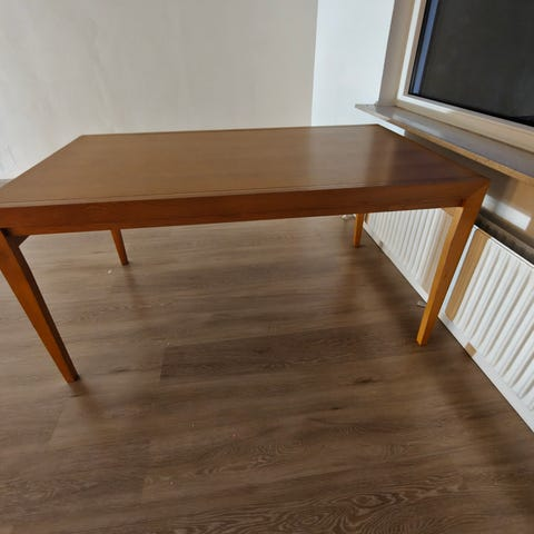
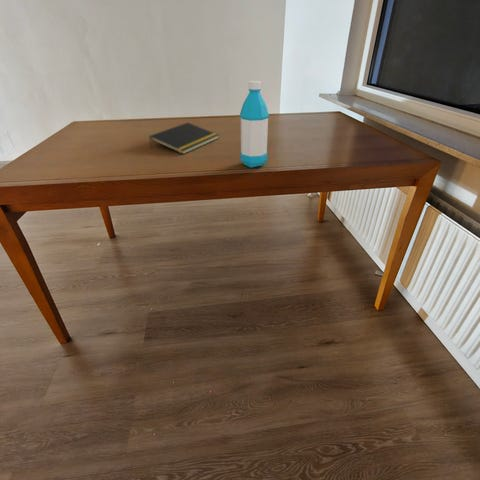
+ water bottle (254, 126)
+ notepad (185, 137)
